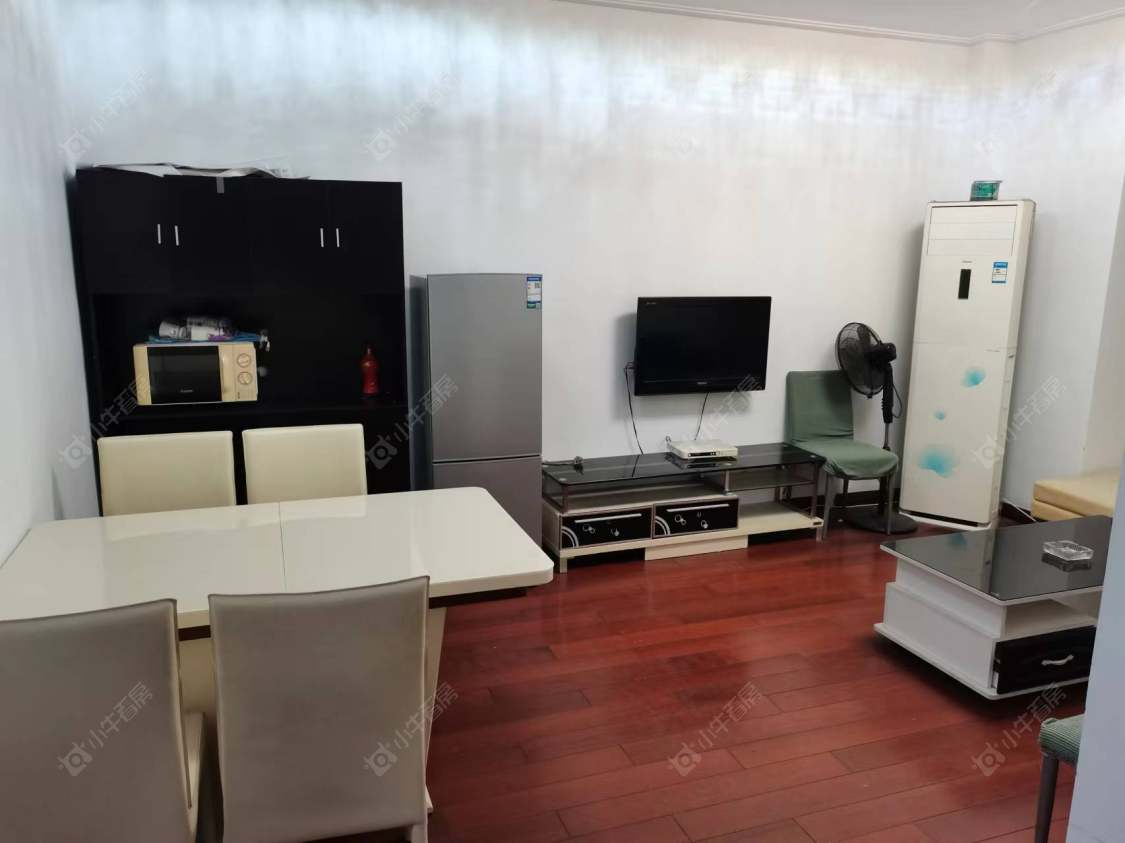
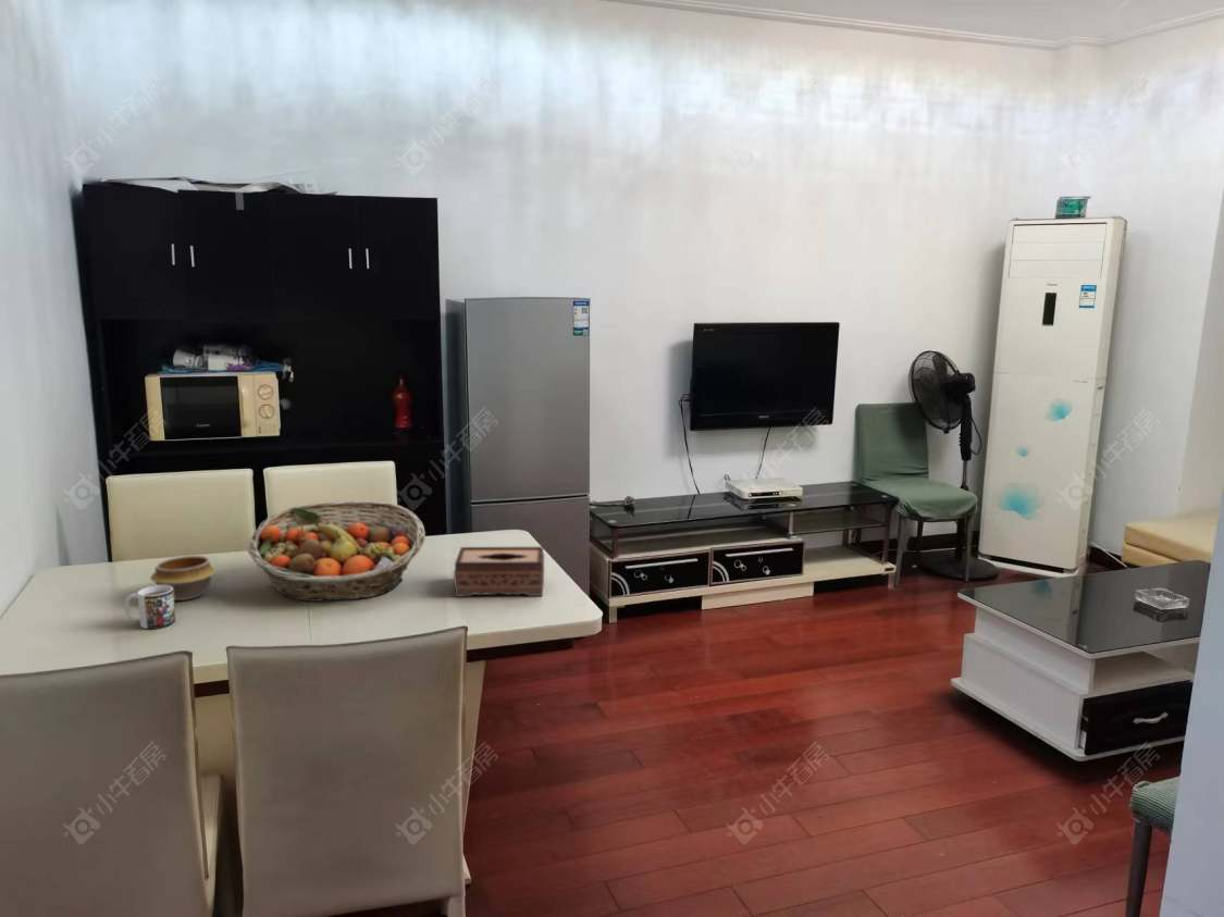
+ mug (149, 606)
+ fruit basket (338, 549)
+ bowl (184, 579)
+ tissue box (500, 570)
